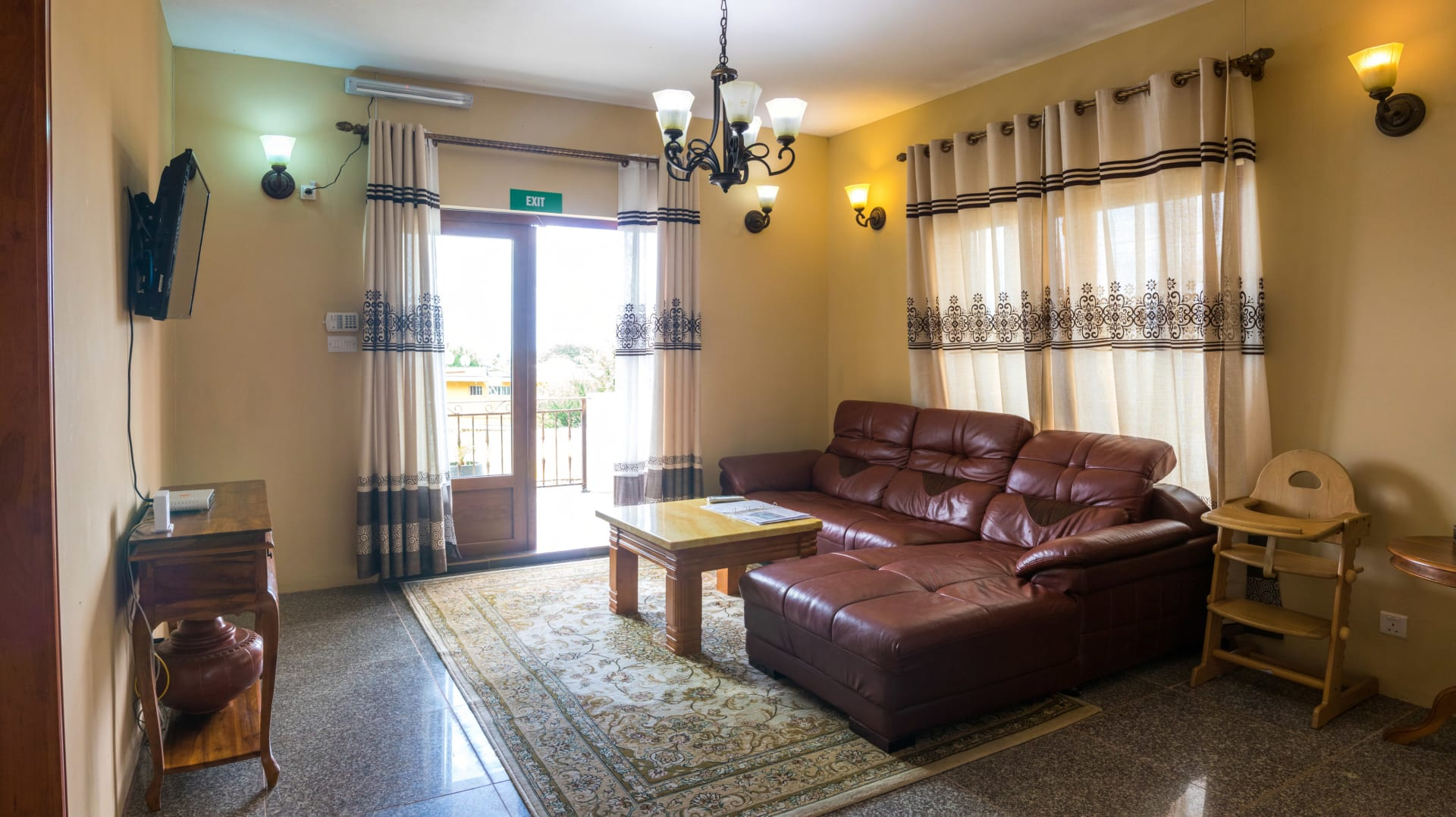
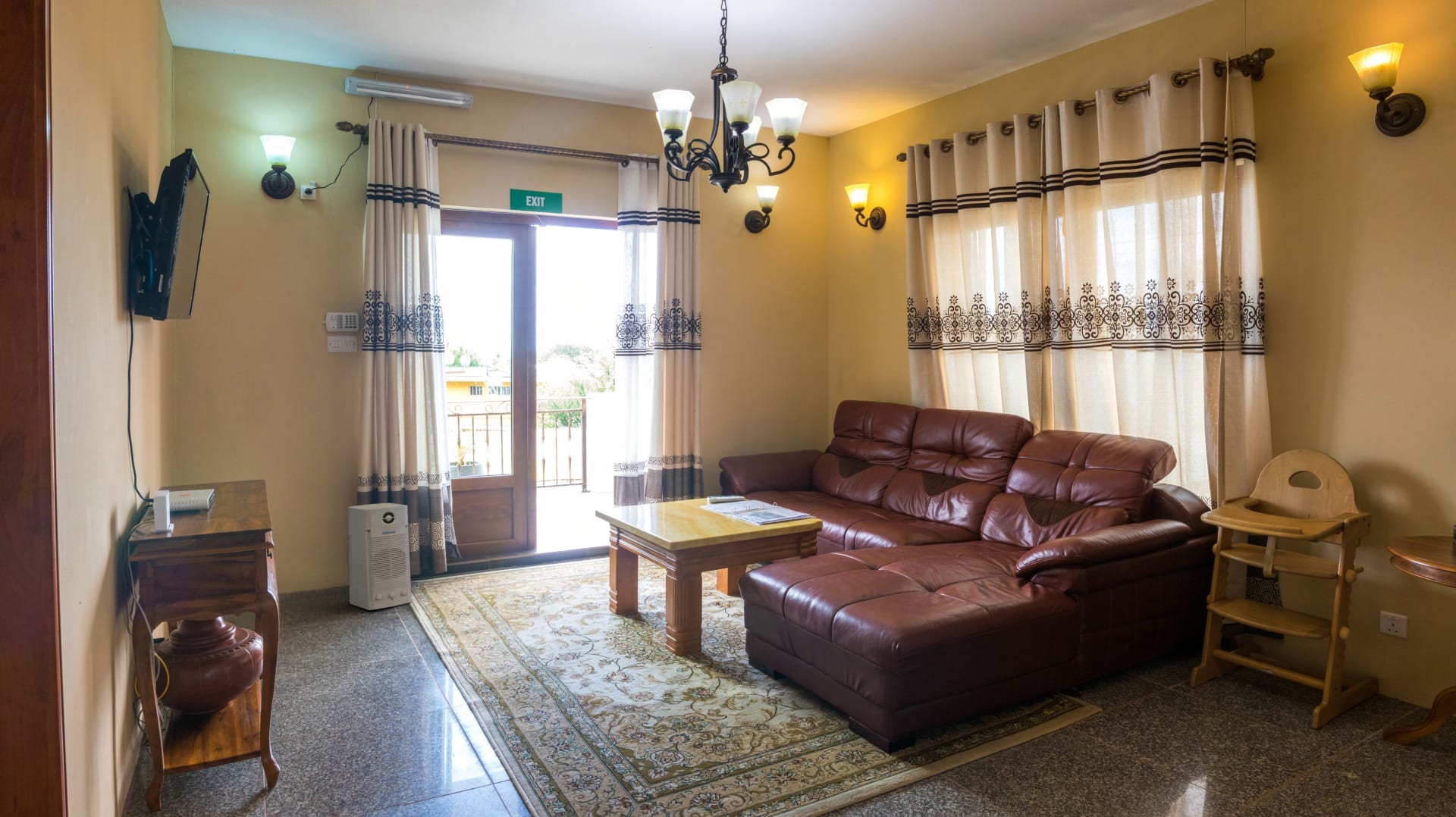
+ air purifier (378, 554)
